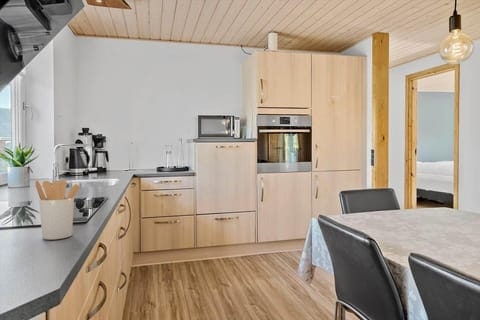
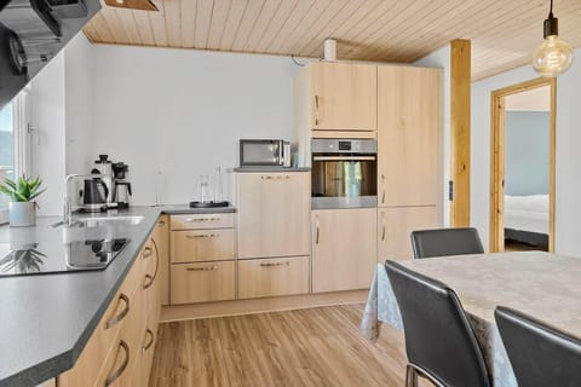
- utensil holder (56, 206)
